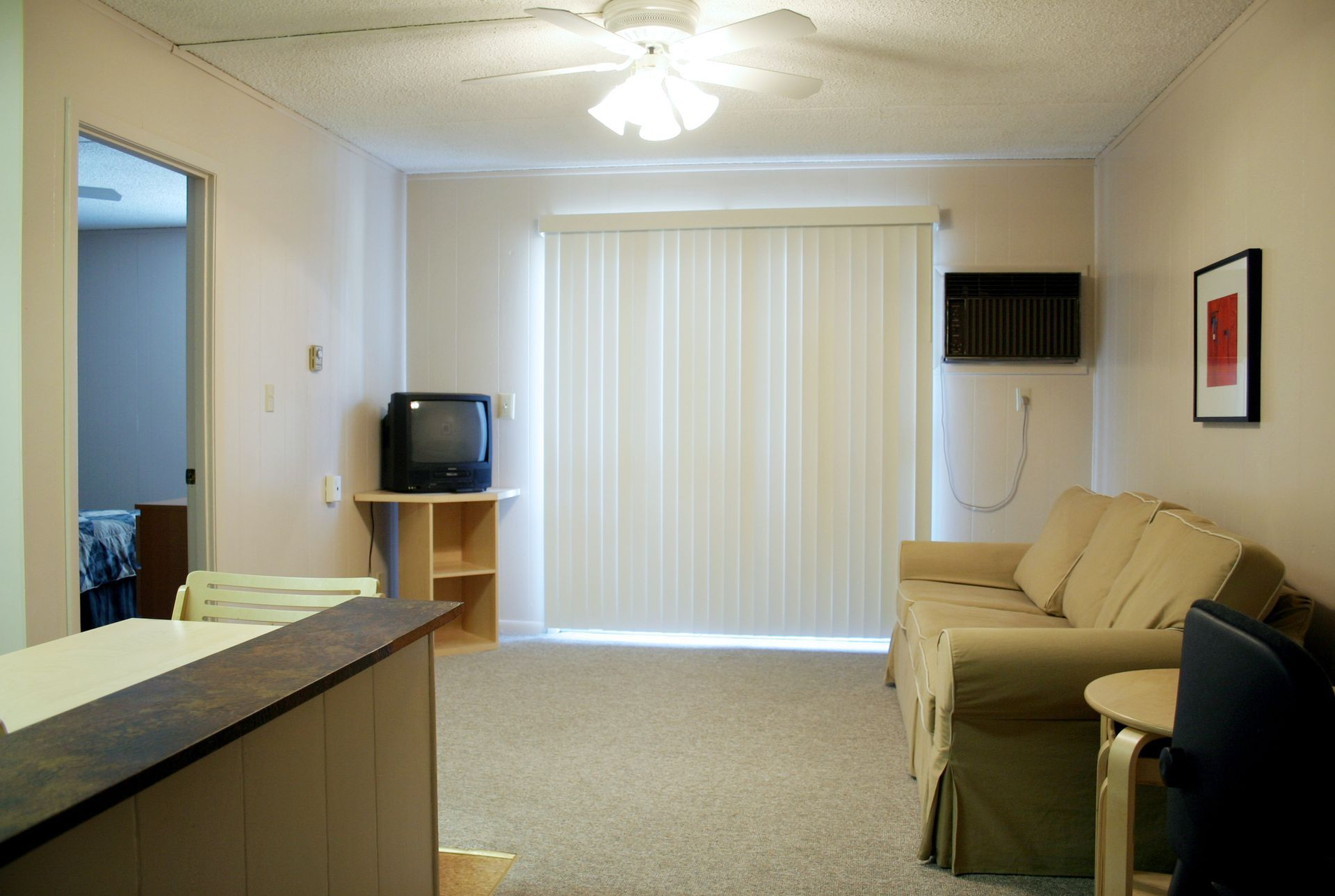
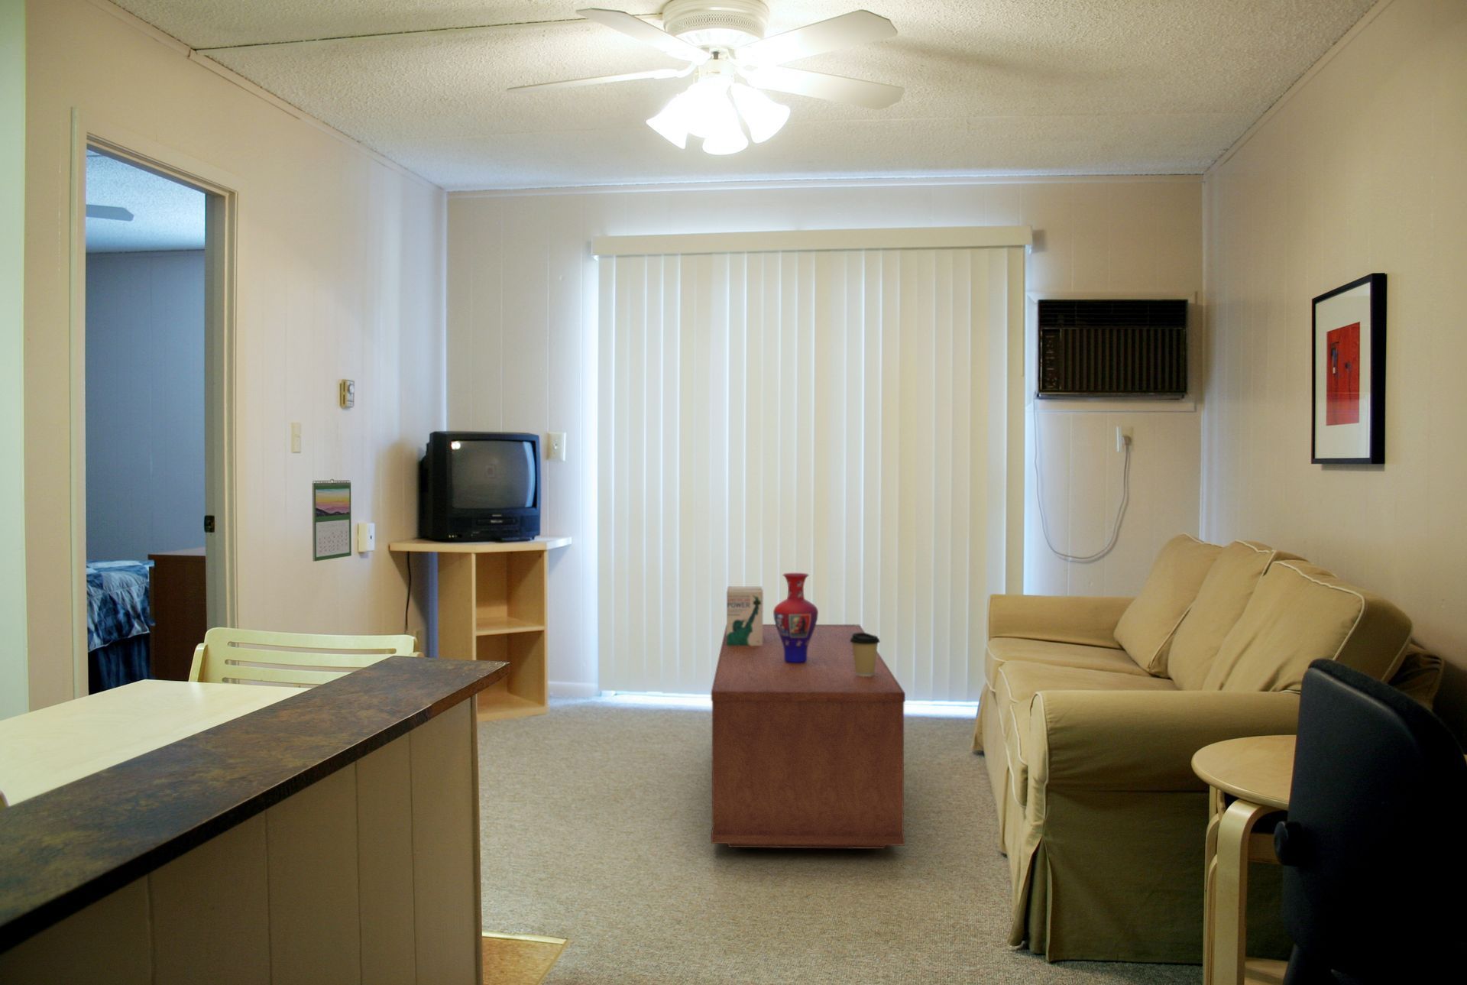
+ coffee cup (864, 653)
+ books (744, 612)
+ vase (796, 617)
+ coffee table (799, 722)
+ calendar (332, 518)
